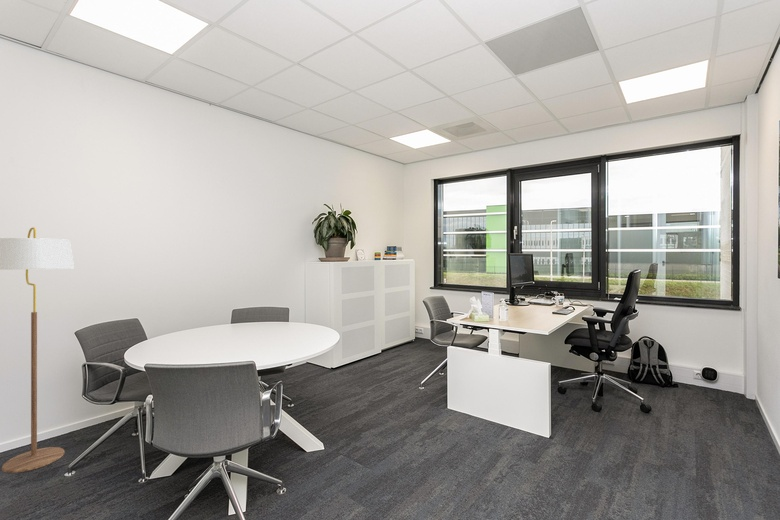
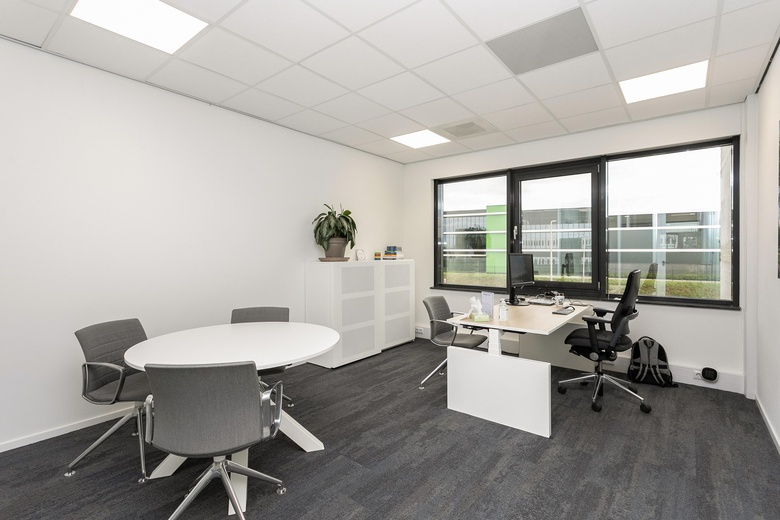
- floor lamp (33, 342)
